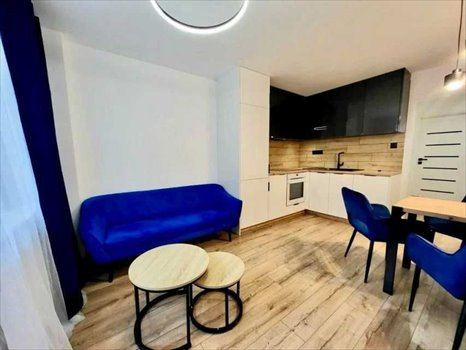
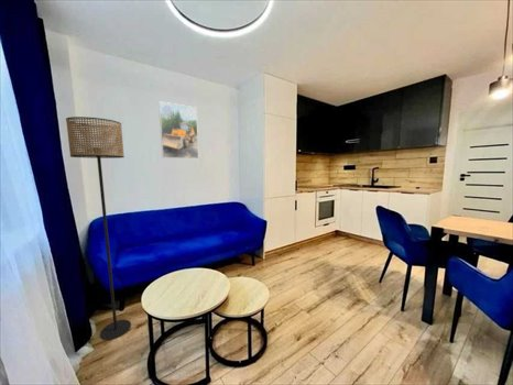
+ floor lamp (106, 231)
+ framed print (179, 131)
